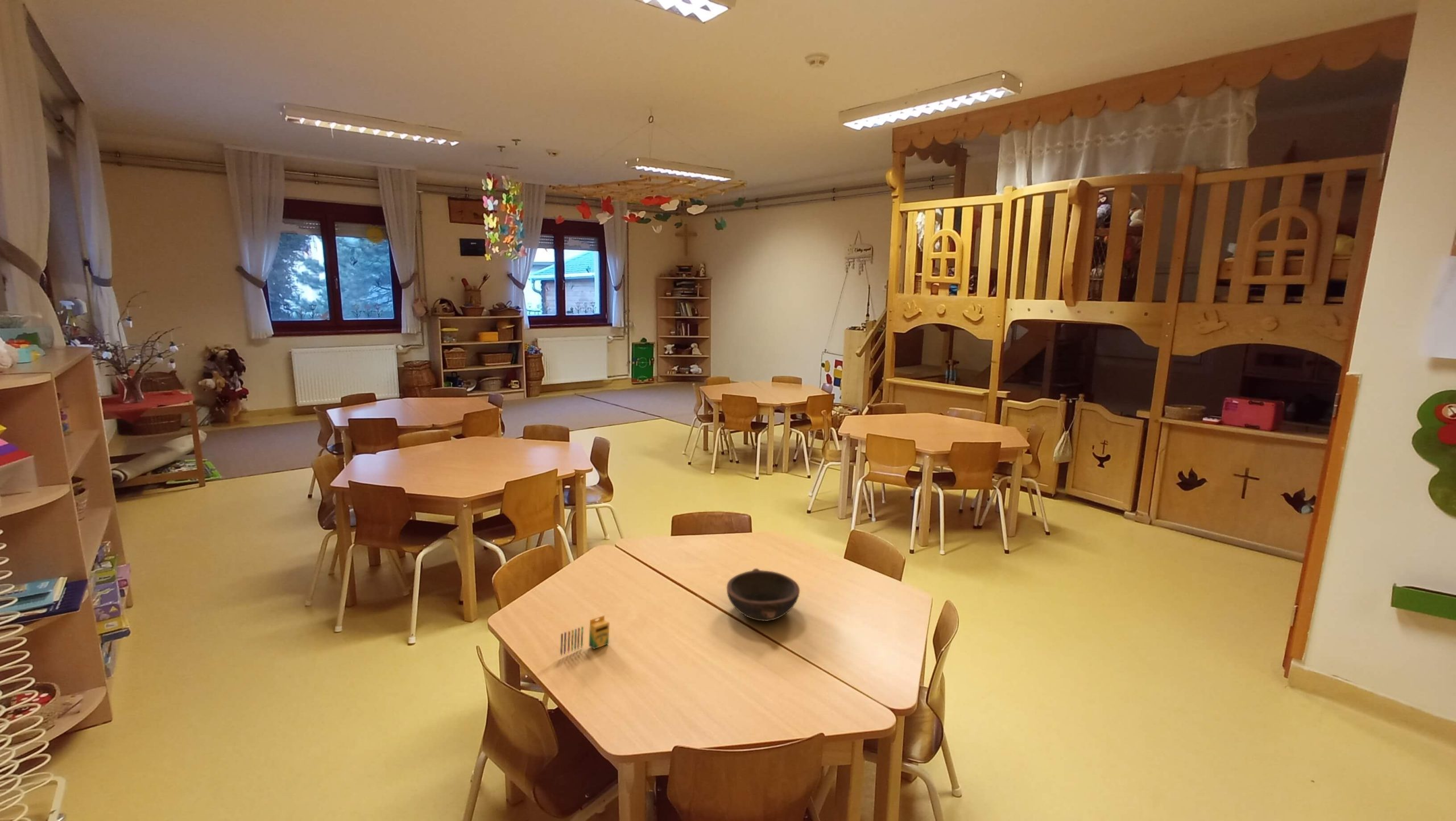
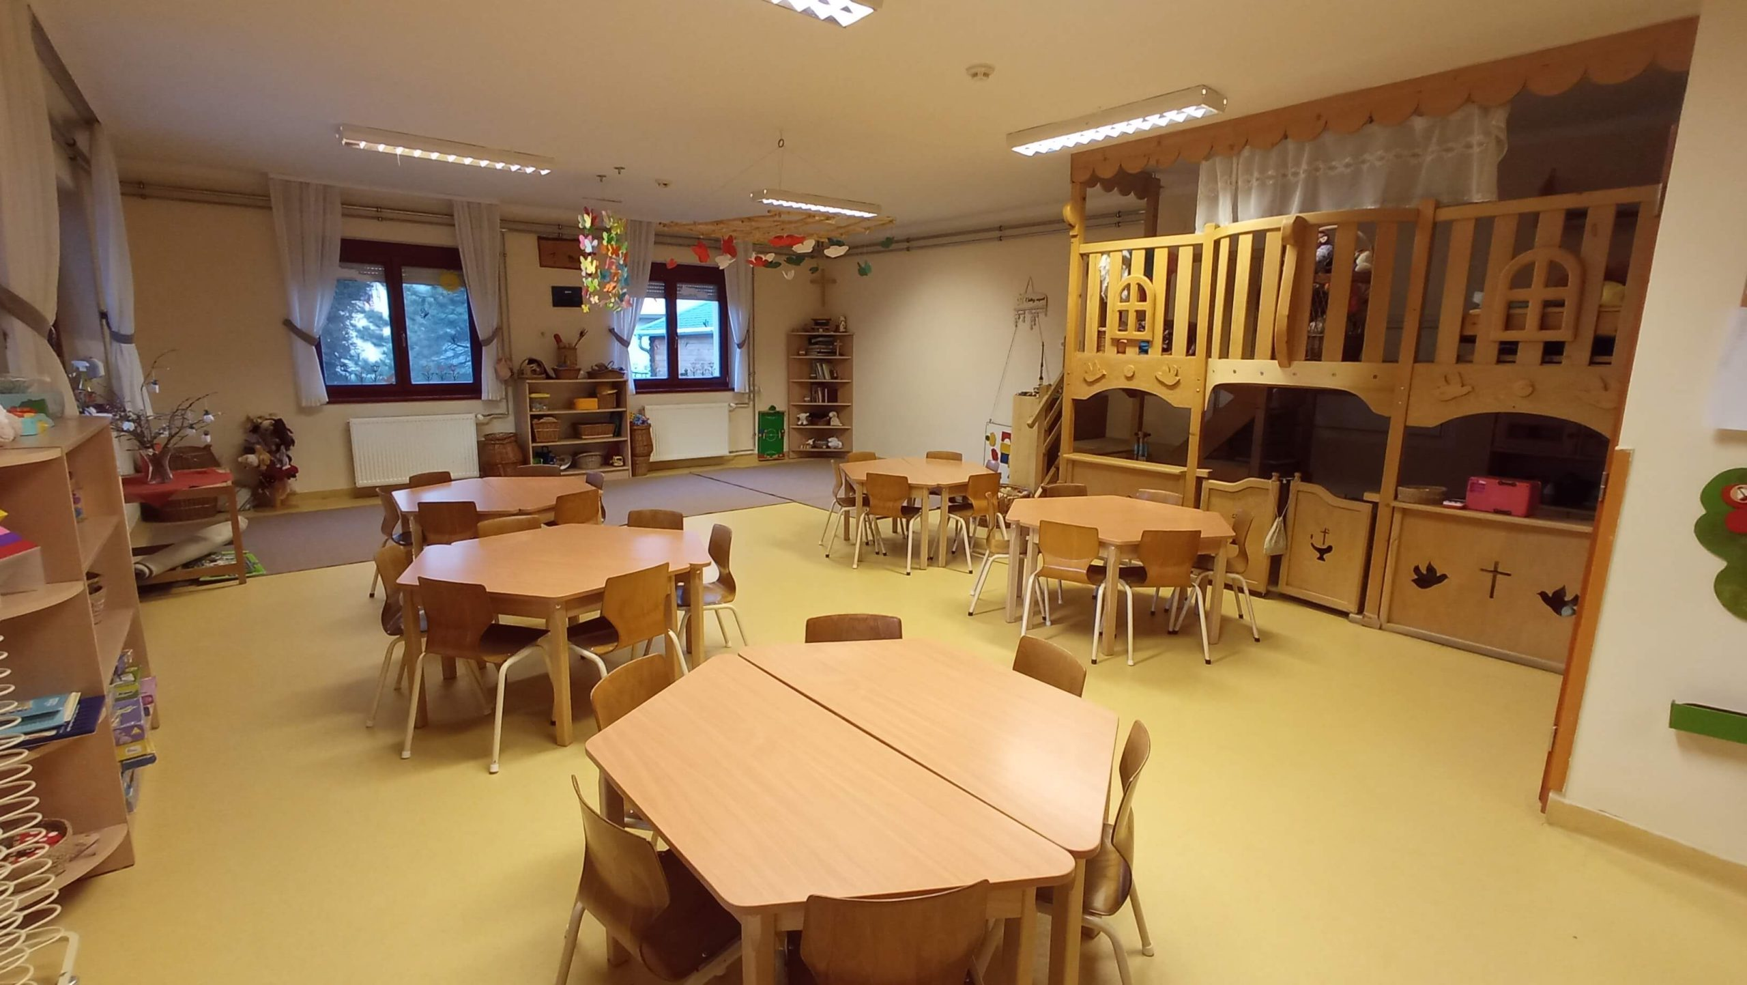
- crayon (582, 635)
- bowl (763, 598)
